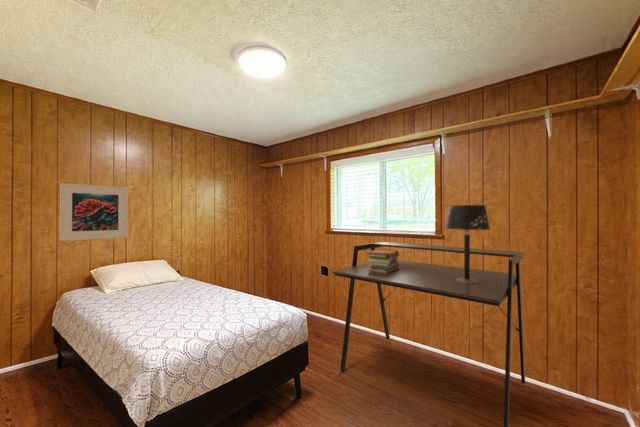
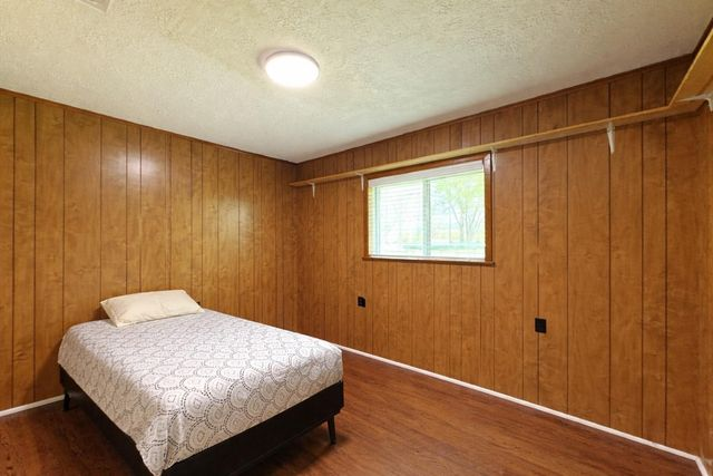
- book stack (383, 260)
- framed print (96, 212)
- table lamp (467, 243)
- desk (431, 293)
